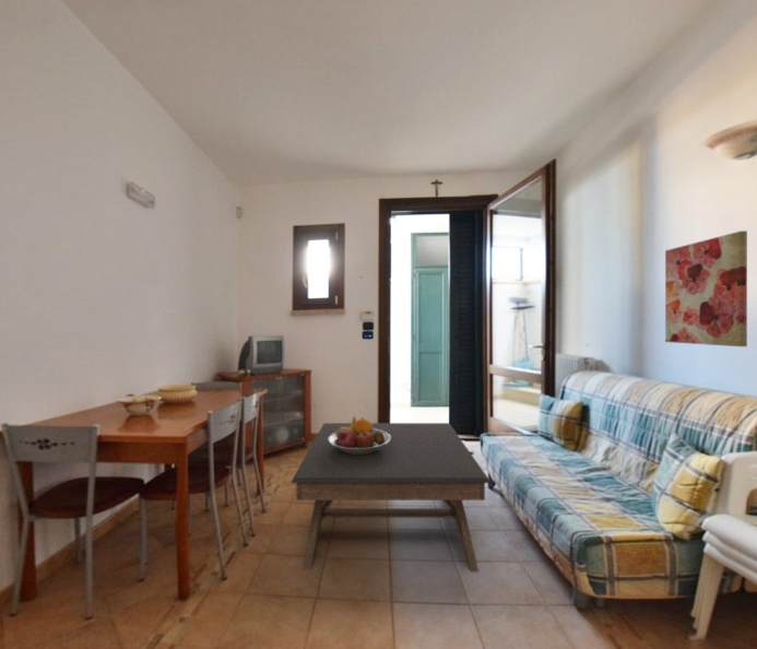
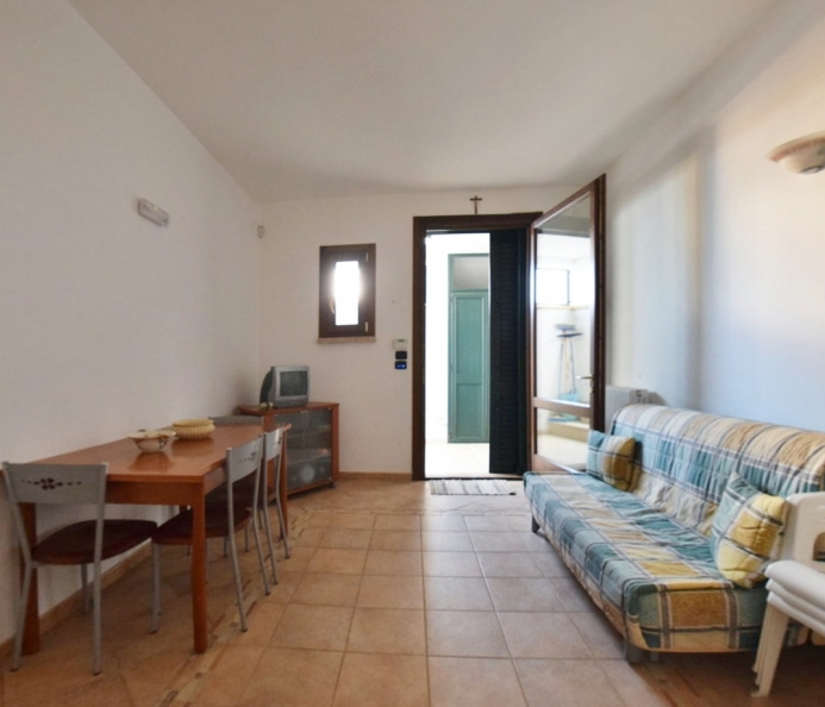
- wall art (701, 293)
- coffee table (388, 484)
- fruit bowl (359, 434)
